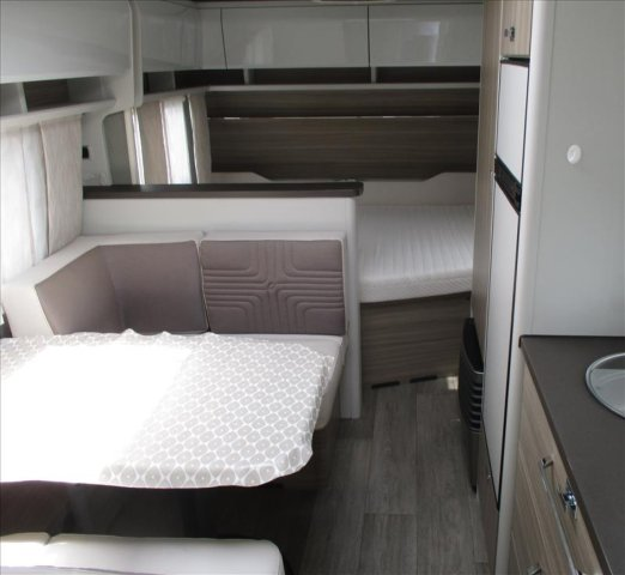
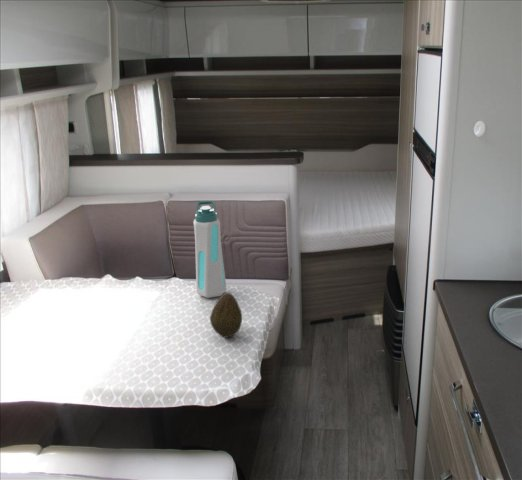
+ fruit (226, 314)
+ water bottle (208, 249)
